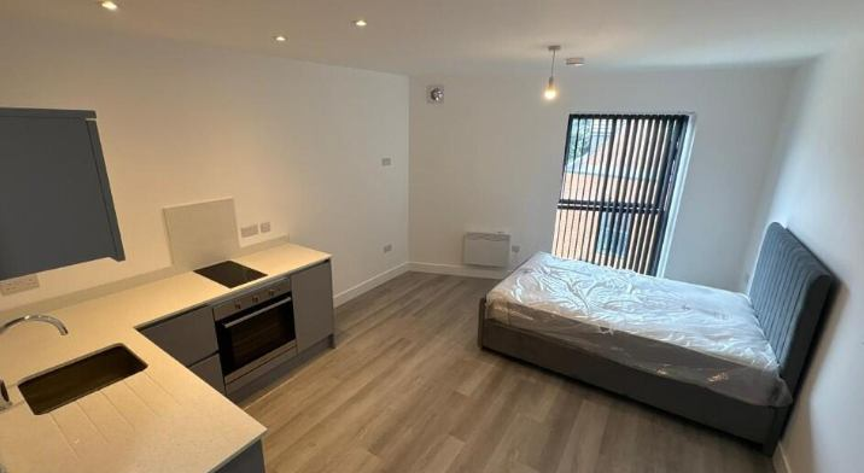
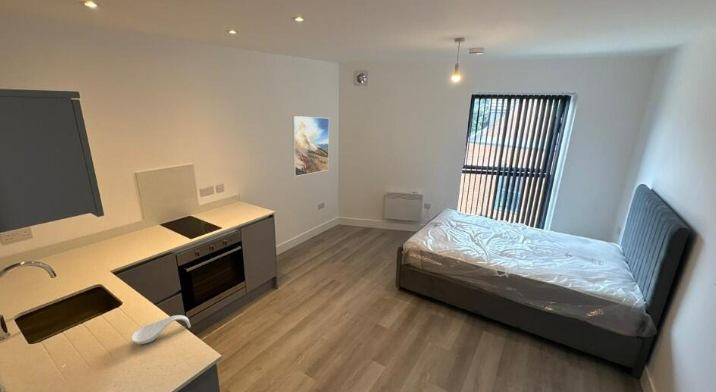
+ spoon rest (161, 327)
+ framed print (312, 145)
